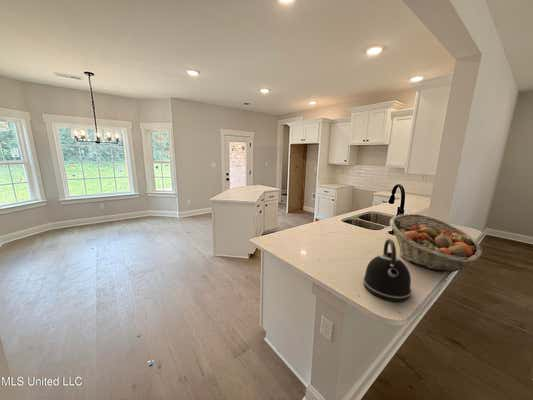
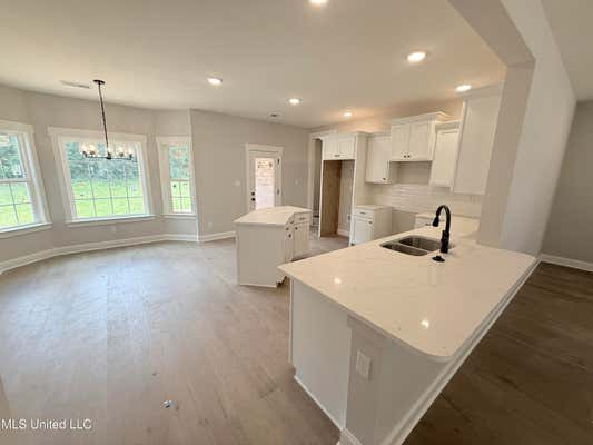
- kettle (388, 265)
- fruit basket (431, 240)
